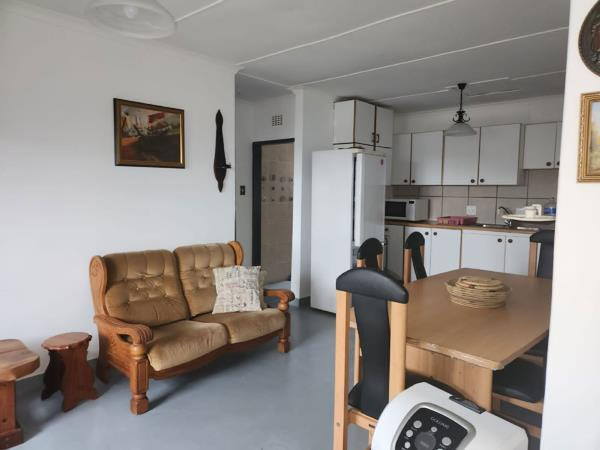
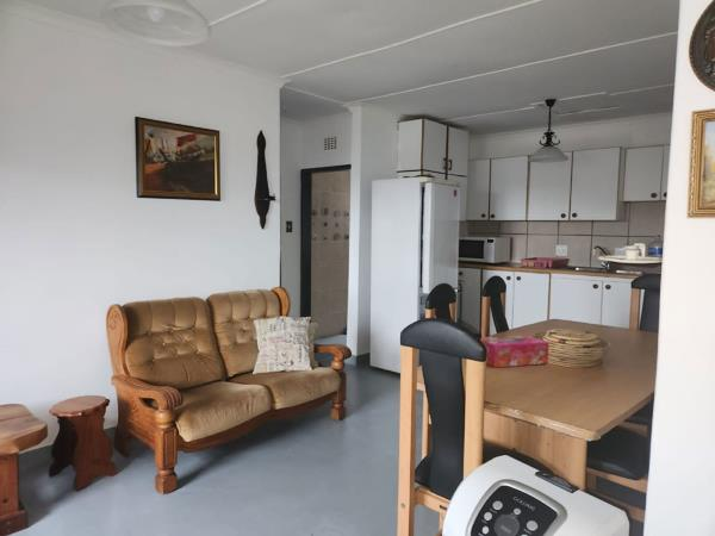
+ tissue box (511, 350)
